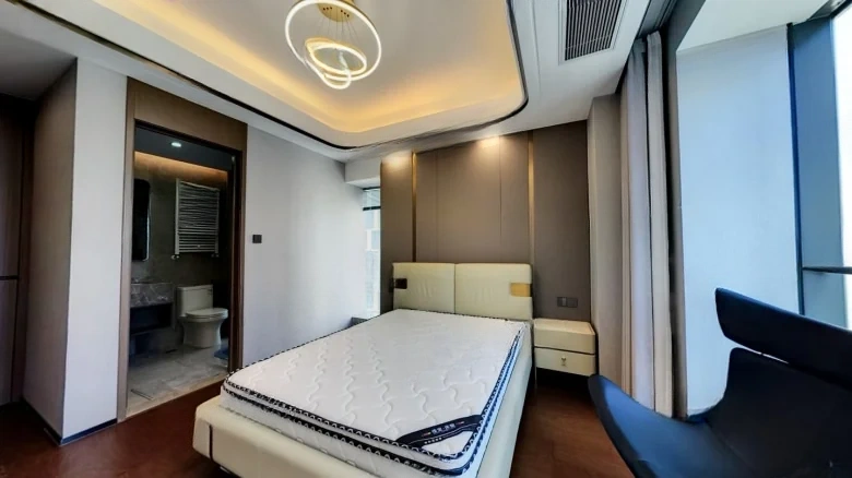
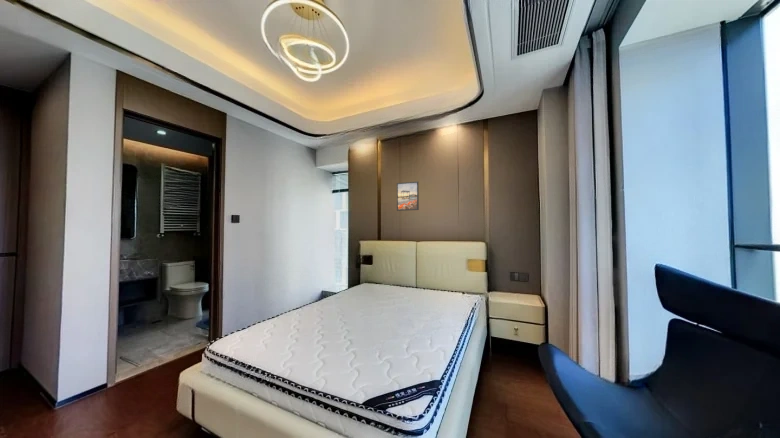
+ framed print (407, 196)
